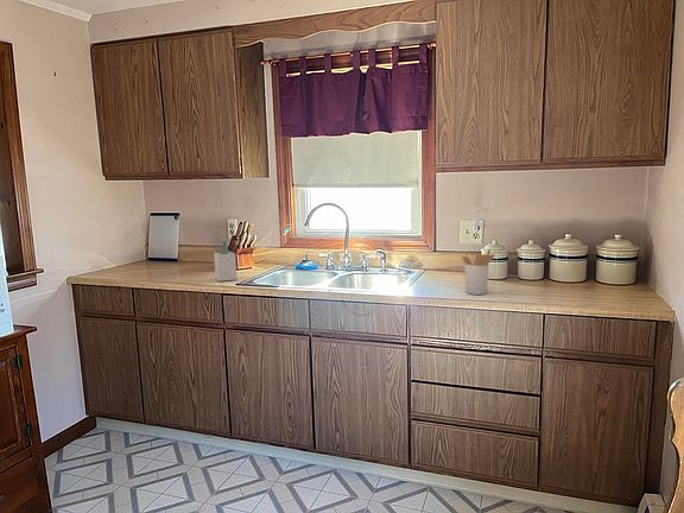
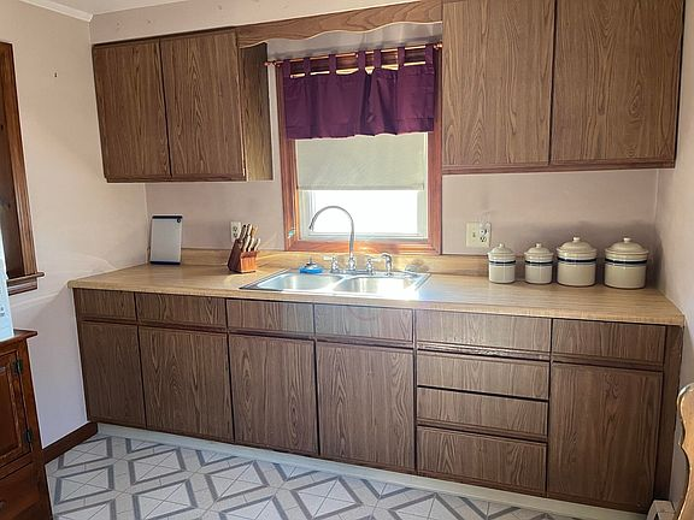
- soap bottle (224, 259)
- utensil holder (479, 272)
